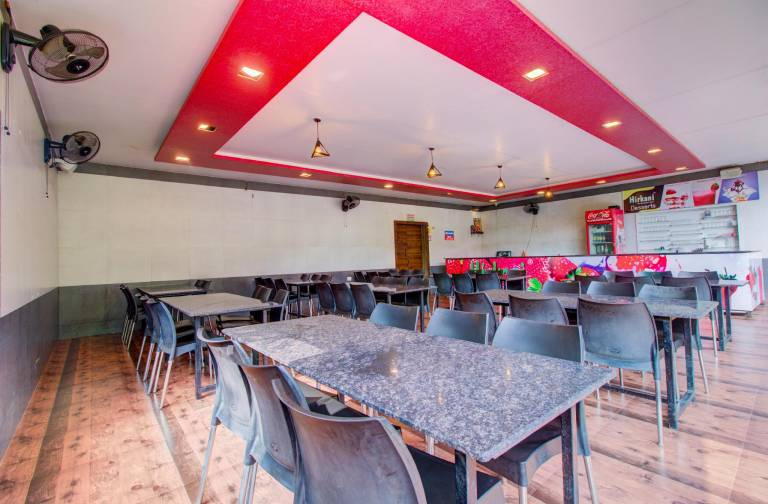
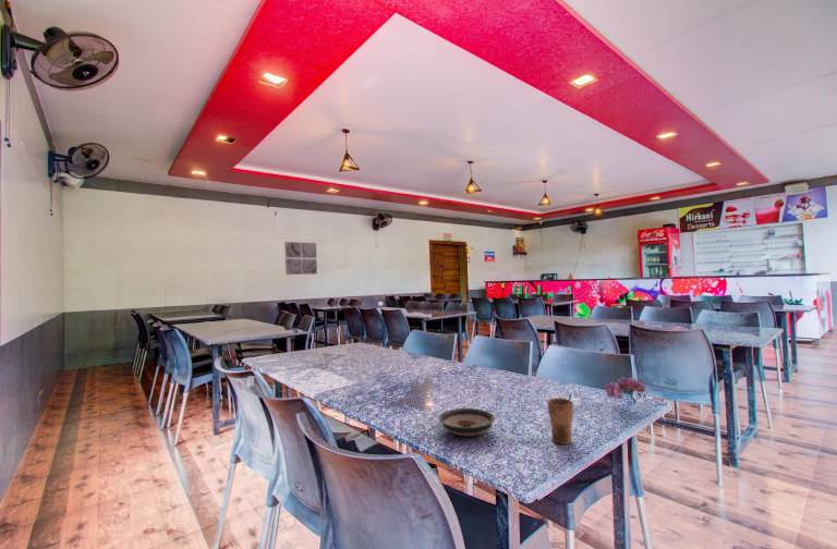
+ wall art (302, 257)
+ flower (605, 386)
+ cup (560, 416)
+ saucer (466, 424)
